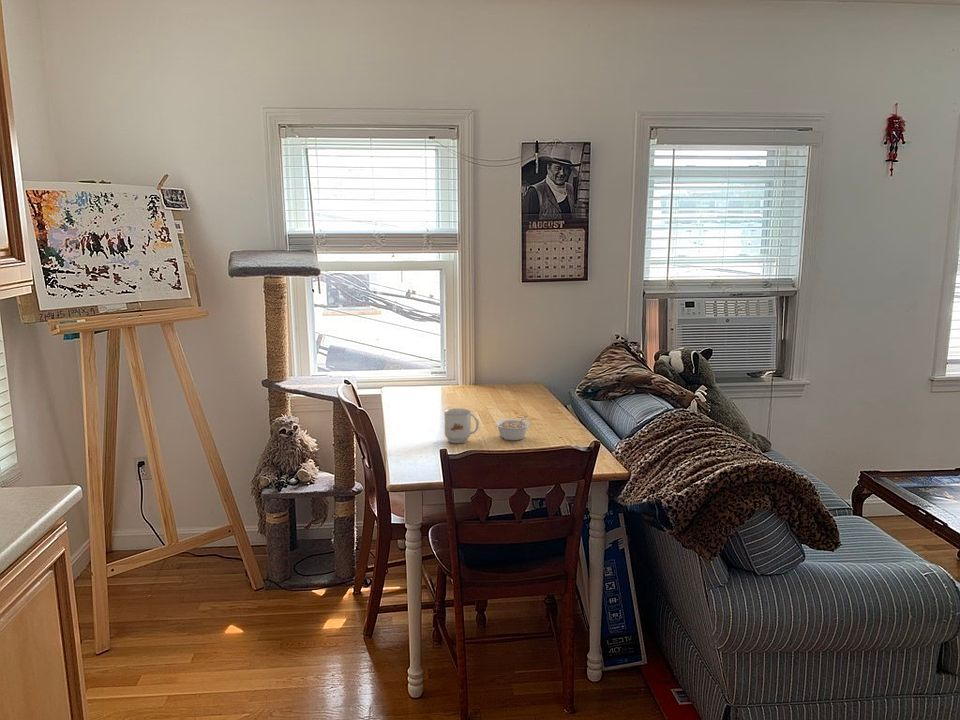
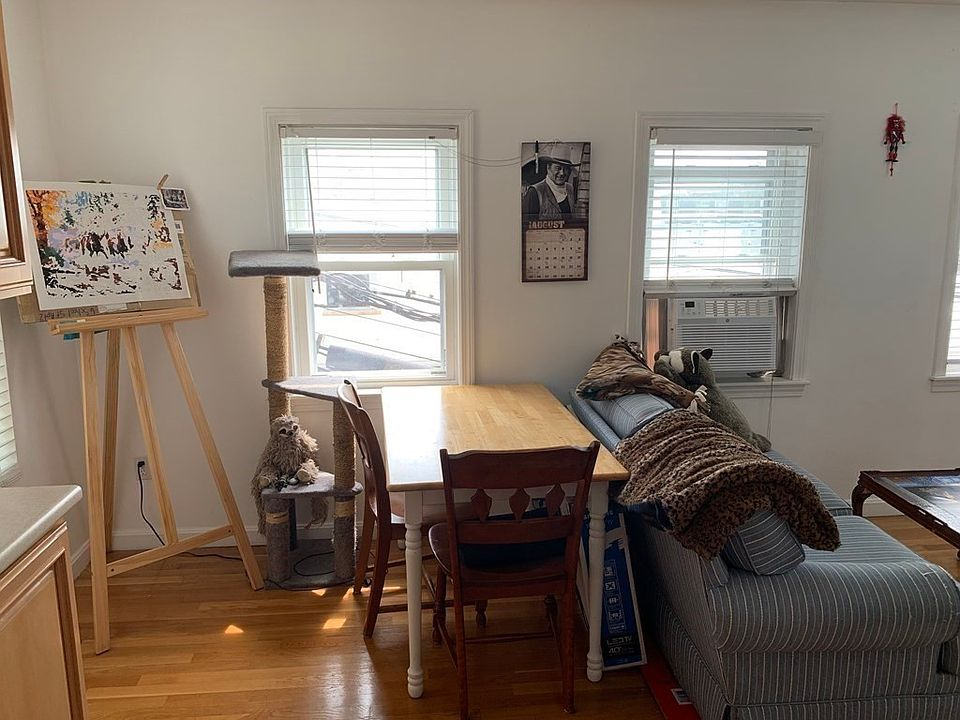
- legume (512, 428)
- mug (461, 426)
